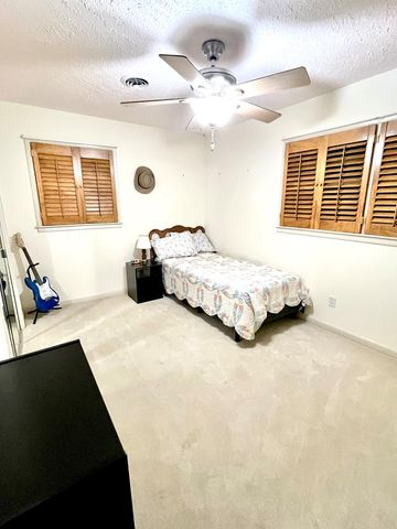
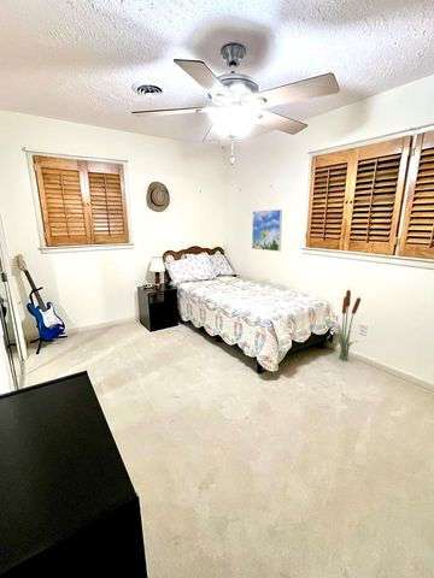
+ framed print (265, 230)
+ decorative plant (346, 322)
